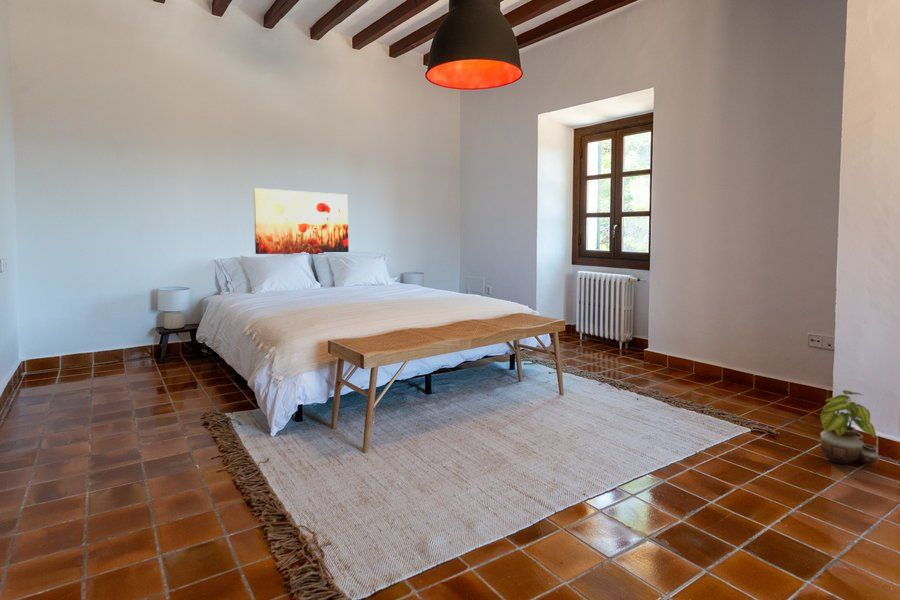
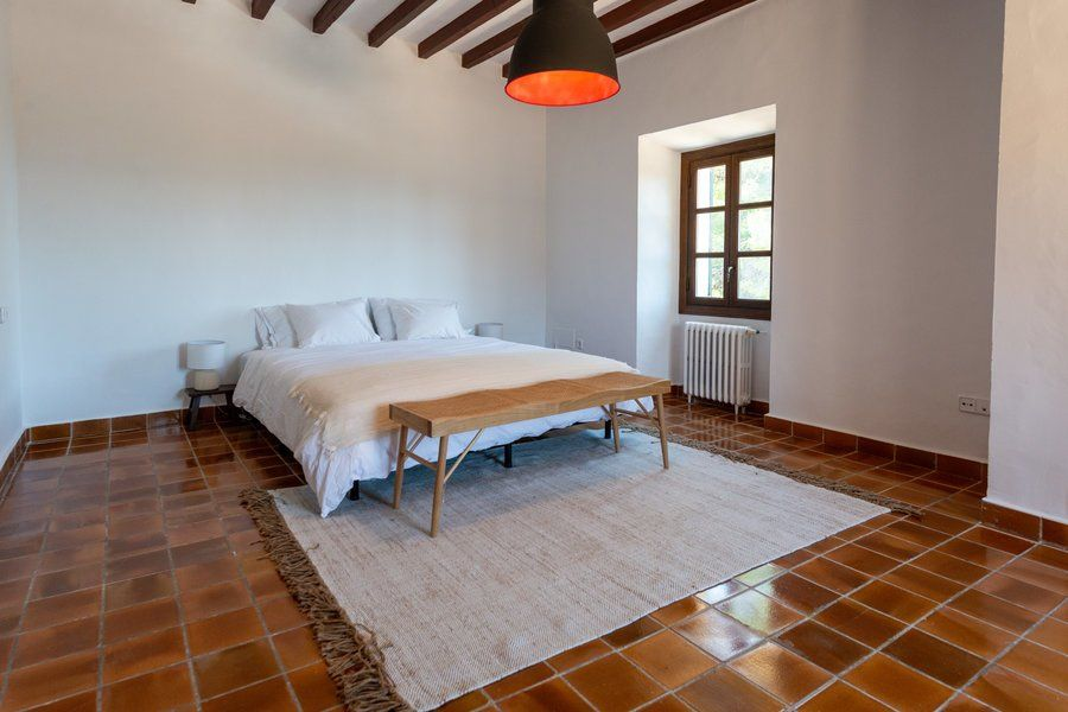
- potted plant (848, 427)
- wall art (303, 223)
